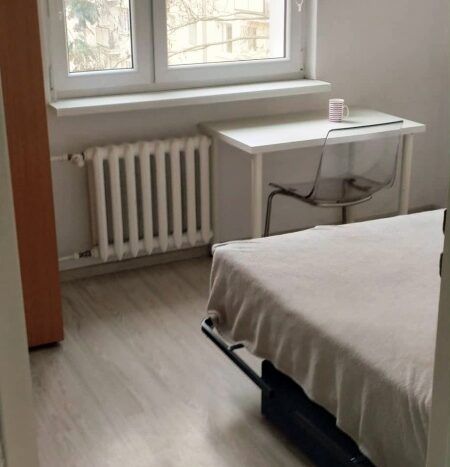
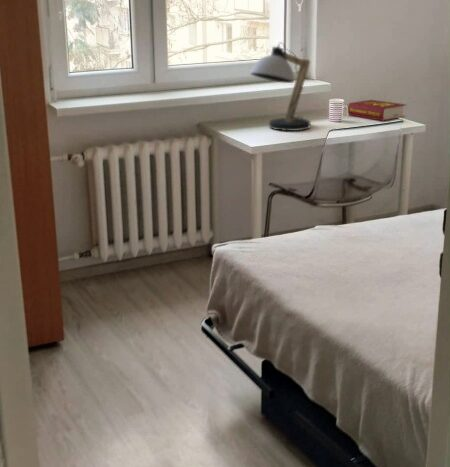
+ book (376, 109)
+ desk lamp (286, 82)
